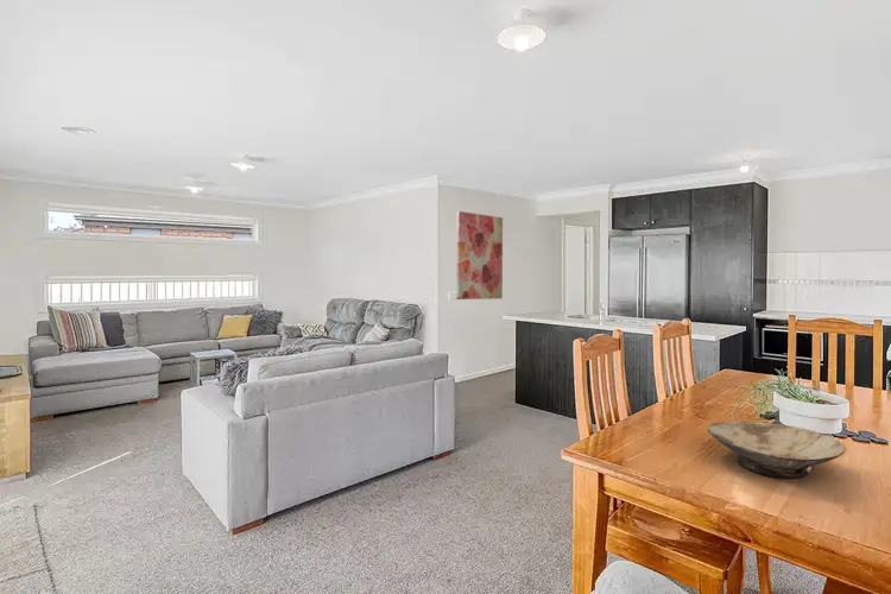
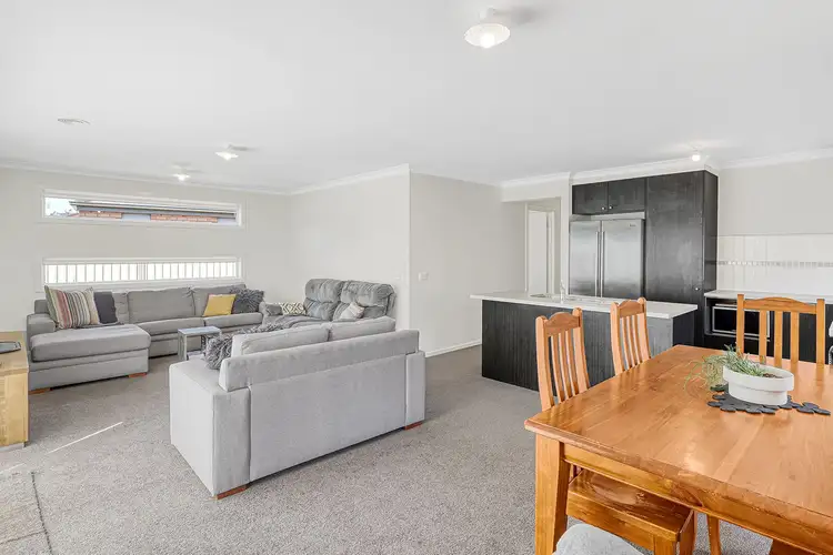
- wall art (480, 257)
- bowl (771, 450)
